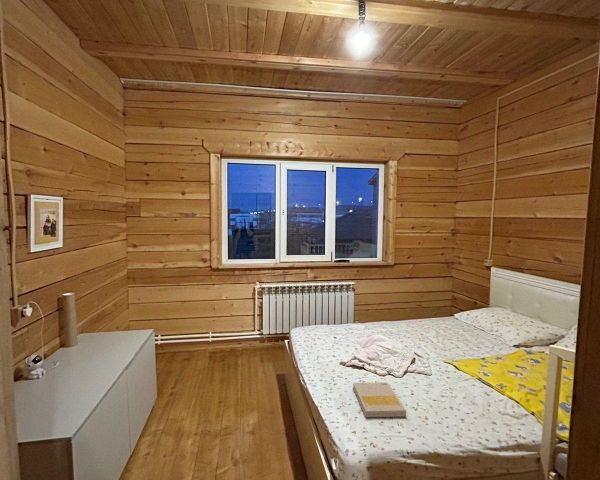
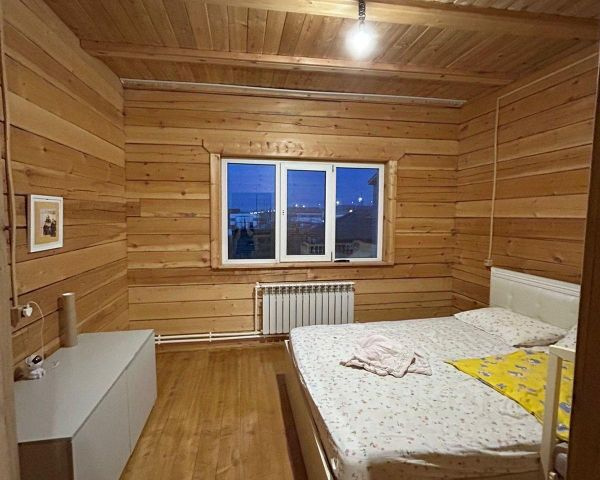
- book (377, 398)
